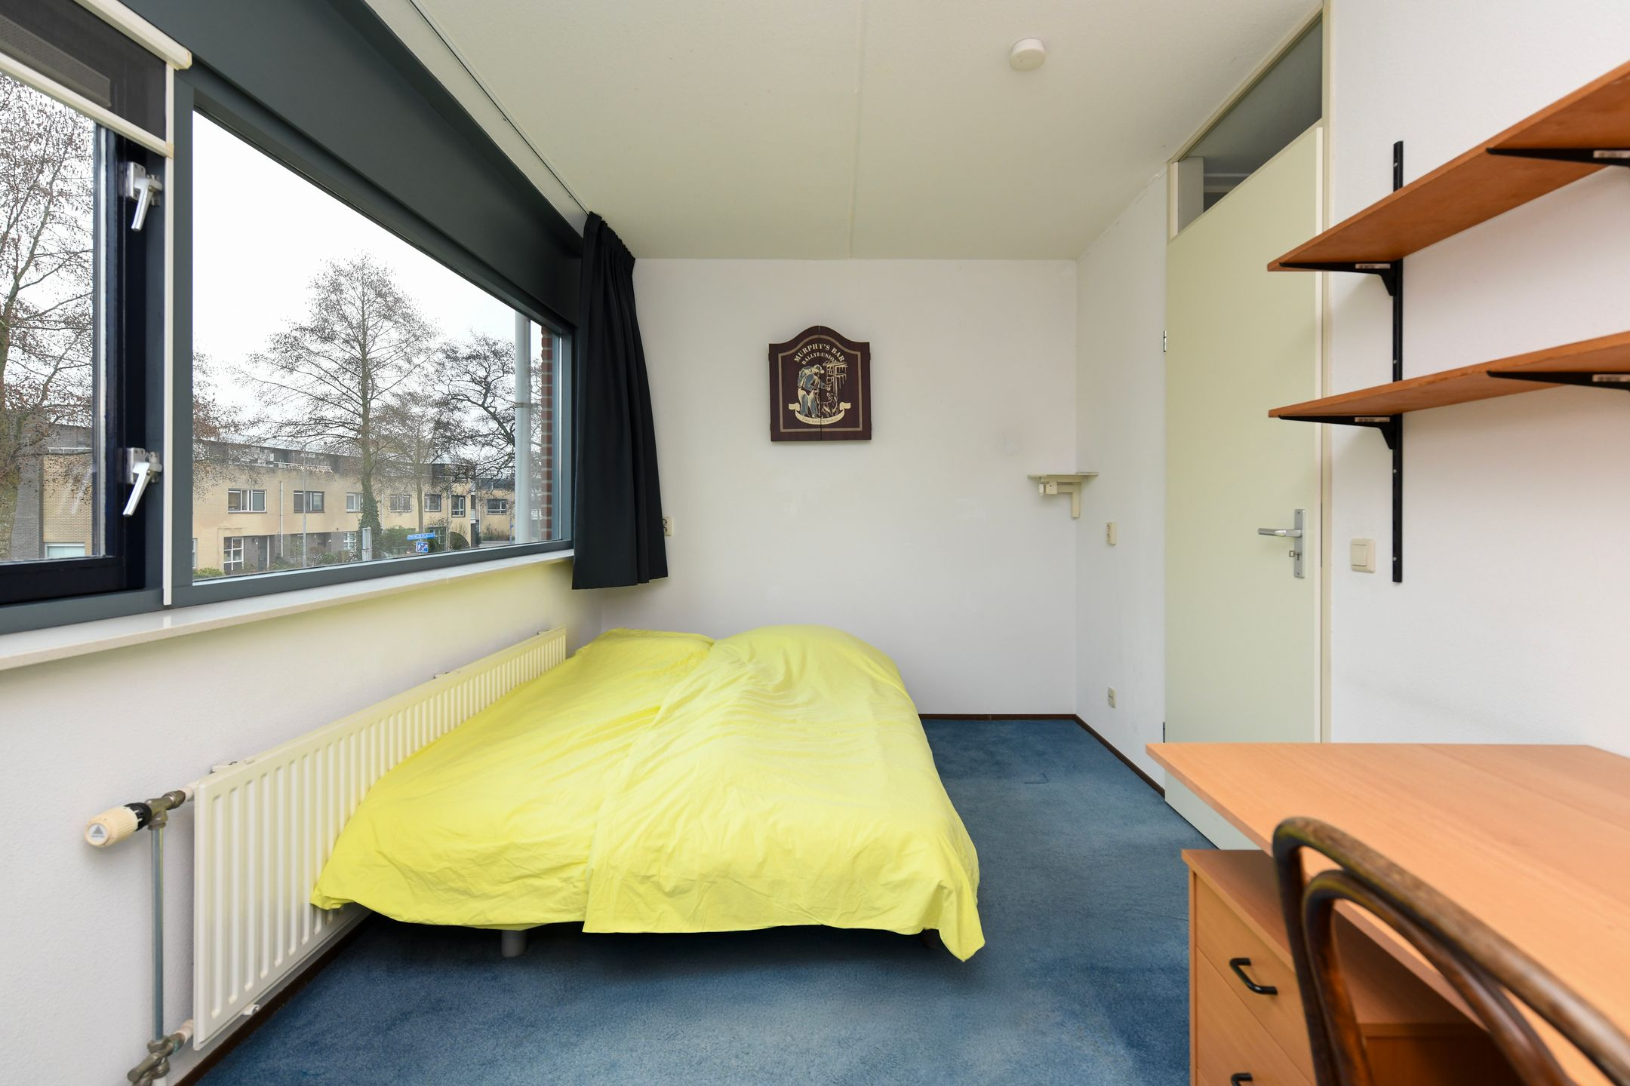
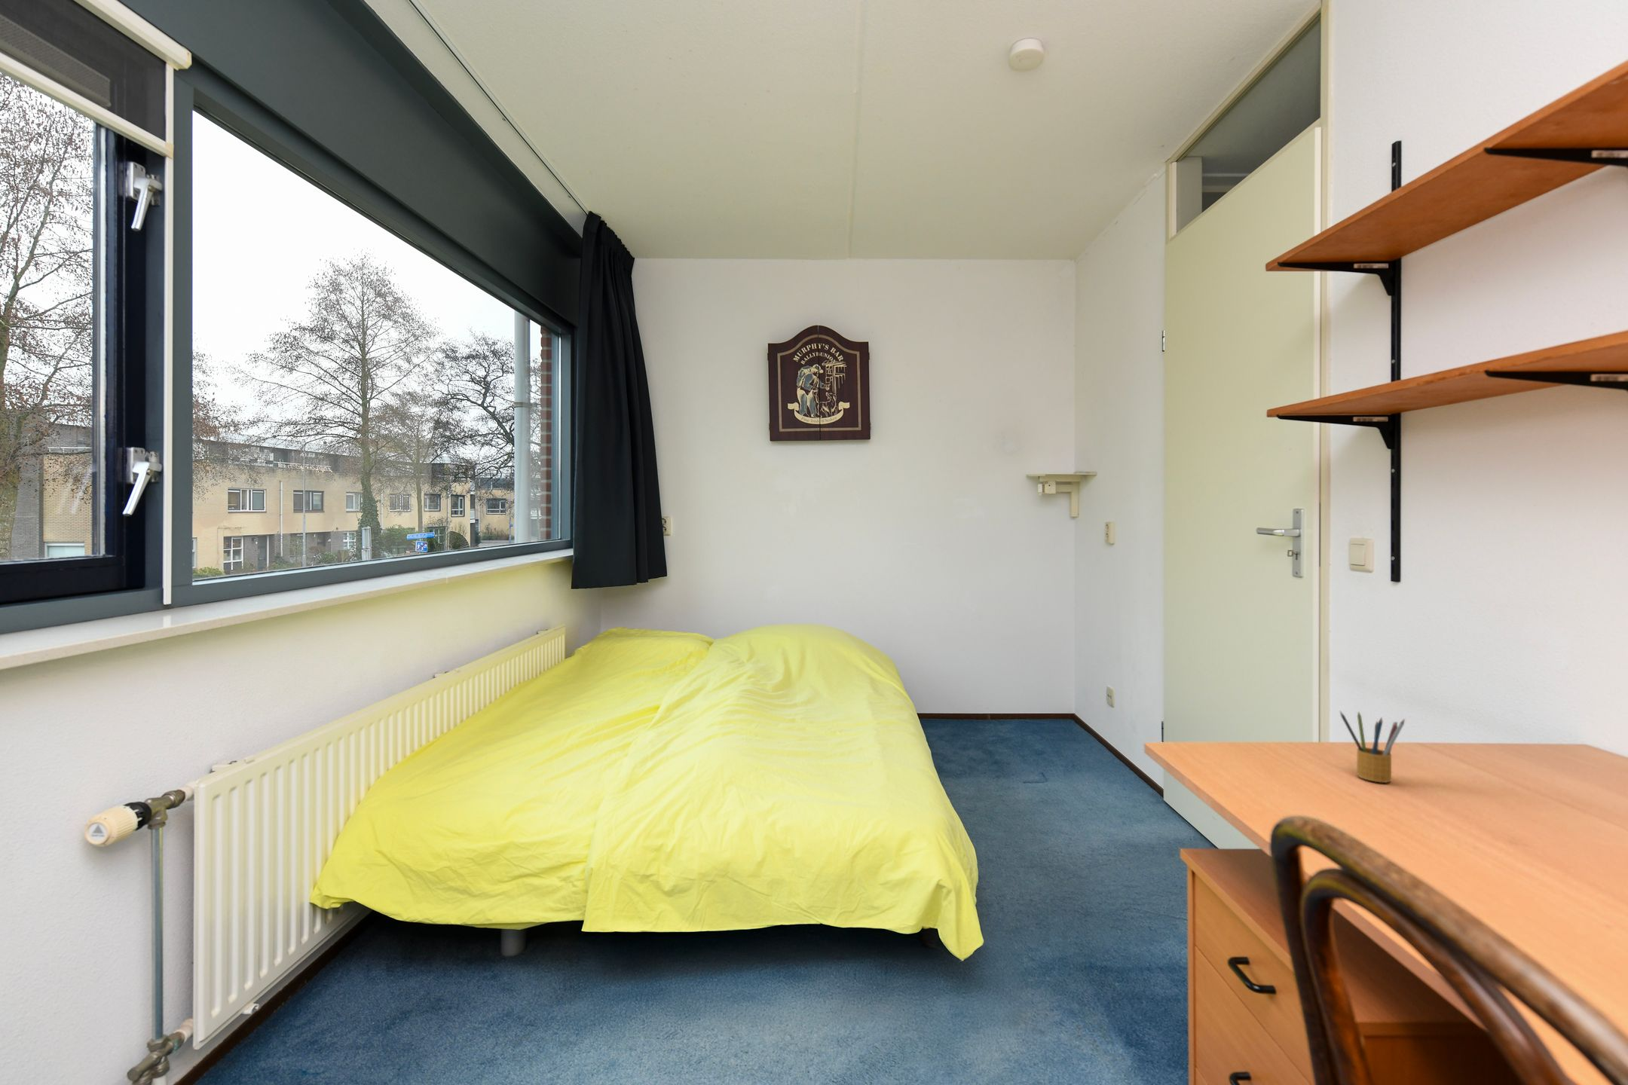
+ pencil box (1372, 746)
